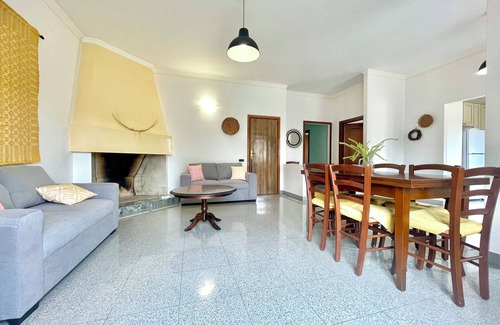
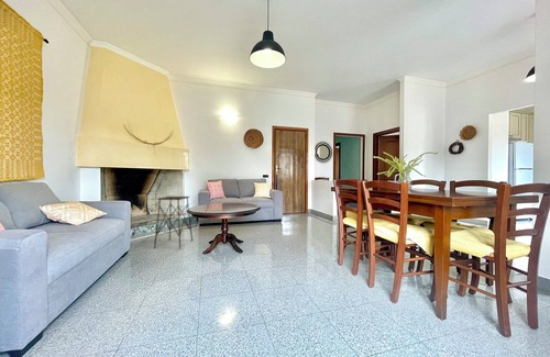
+ side table (175, 221)
